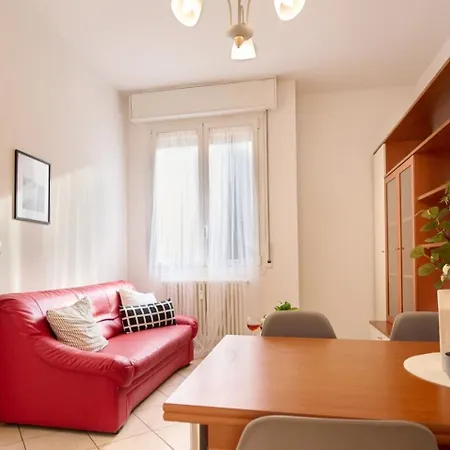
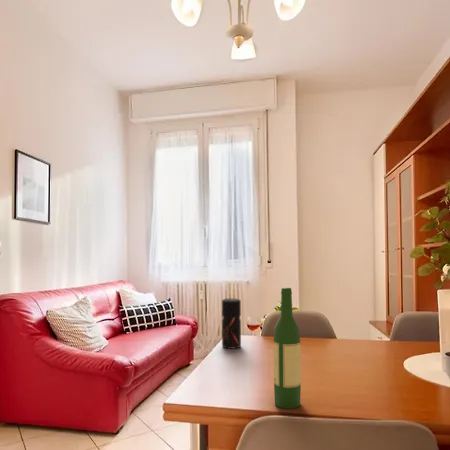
+ pepper grinder (231, 323)
+ wine bottle (286, 345)
